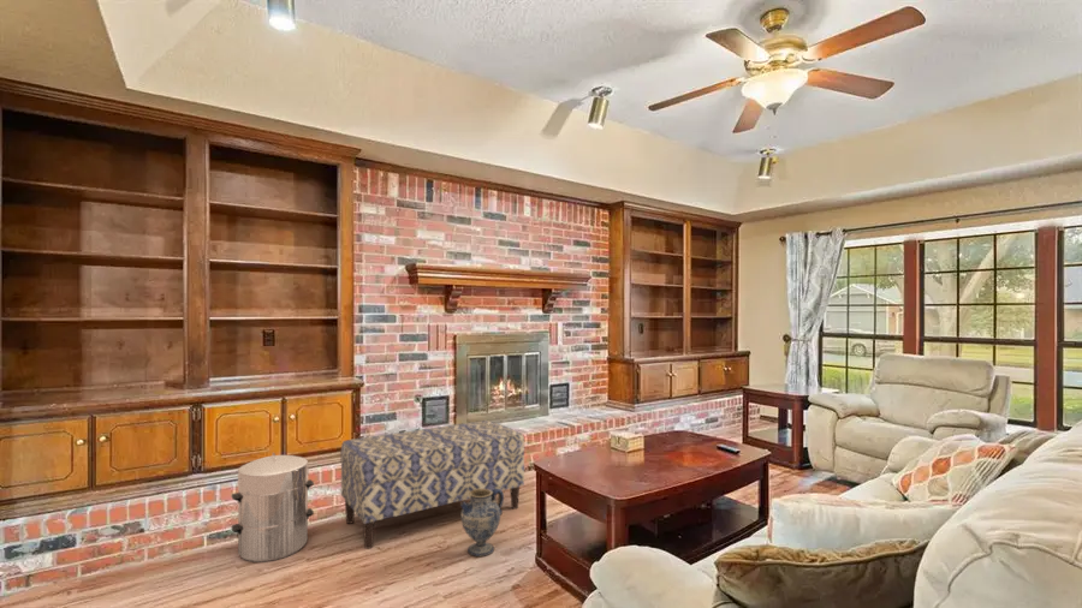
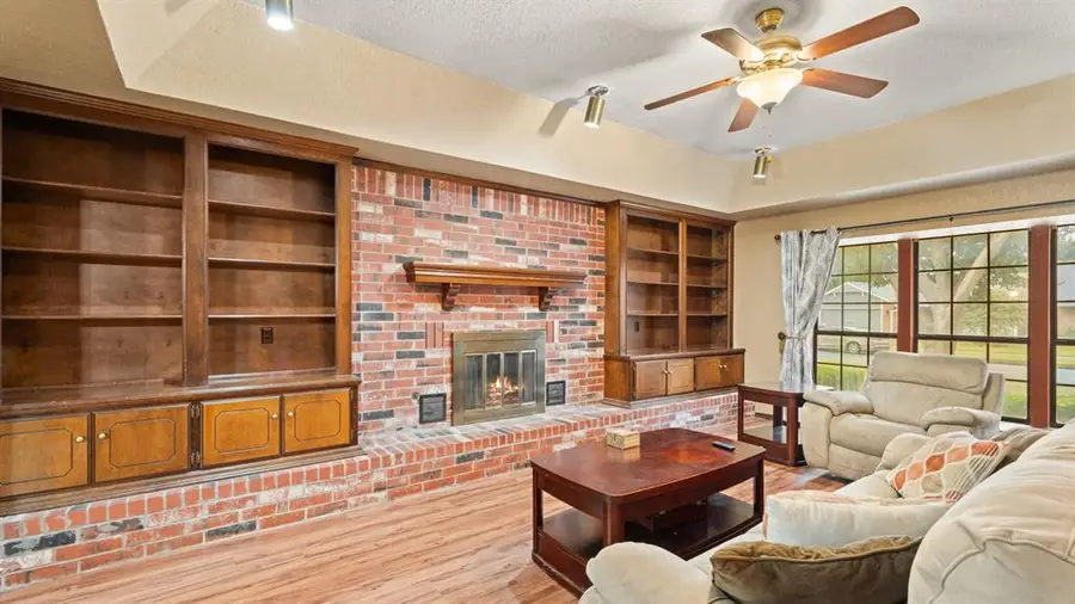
- waste bin (273, 500)
- ceramic jug (482, 520)
- bench (435, 476)
